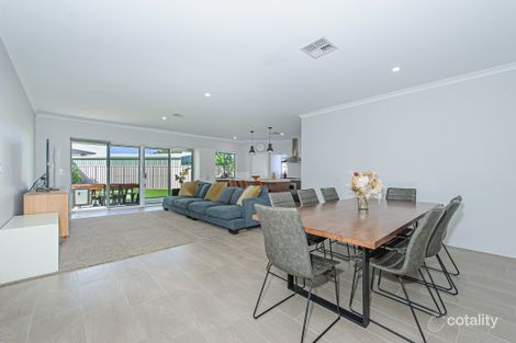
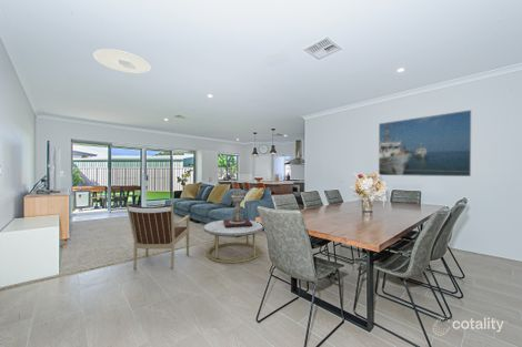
+ armchair (159, 231)
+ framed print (419, 146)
+ coffee table (233, 236)
+ ceiling light (123, 60)
+ decorative urn (237, 205)
